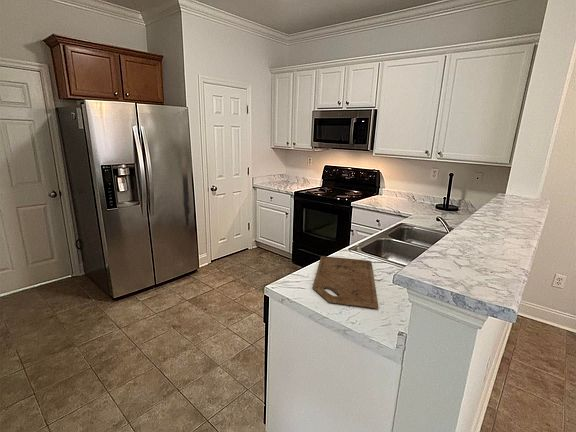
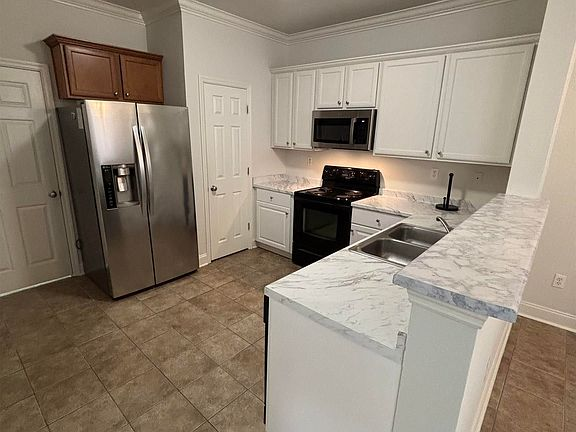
- cutting board (344, 277)
